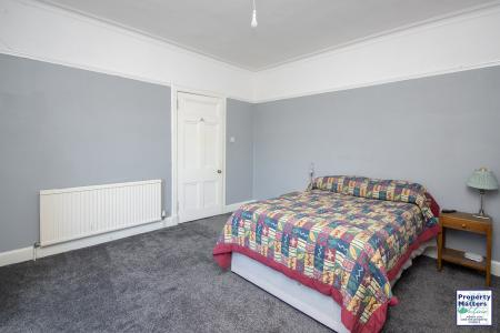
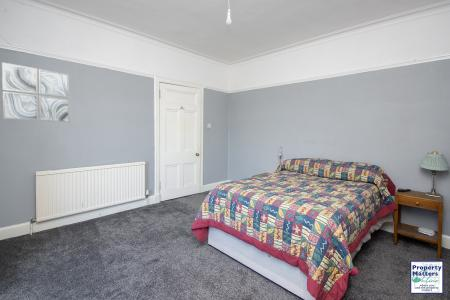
+ wall art (37, 95)
